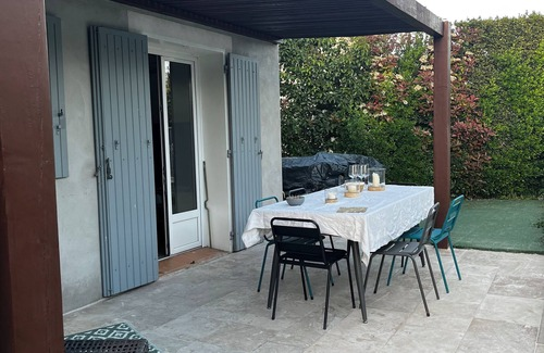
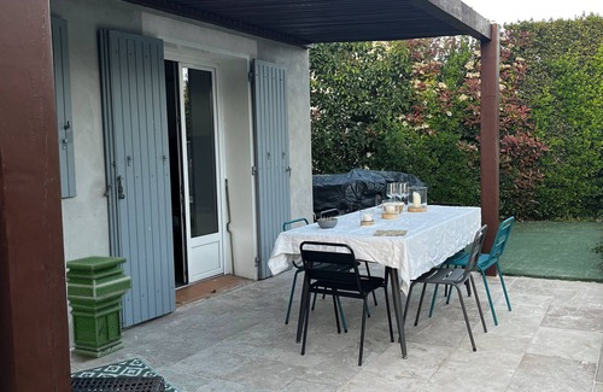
+ pedestal (95, 305)
